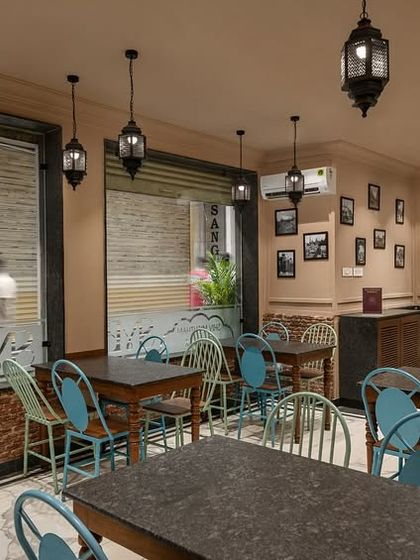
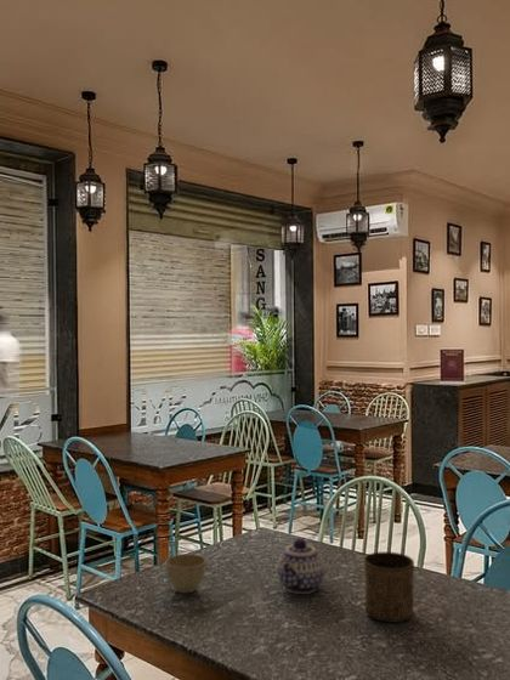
+ teapot (300, 563)
+ cup (389, 586)
+ flower pot (186, 574)
